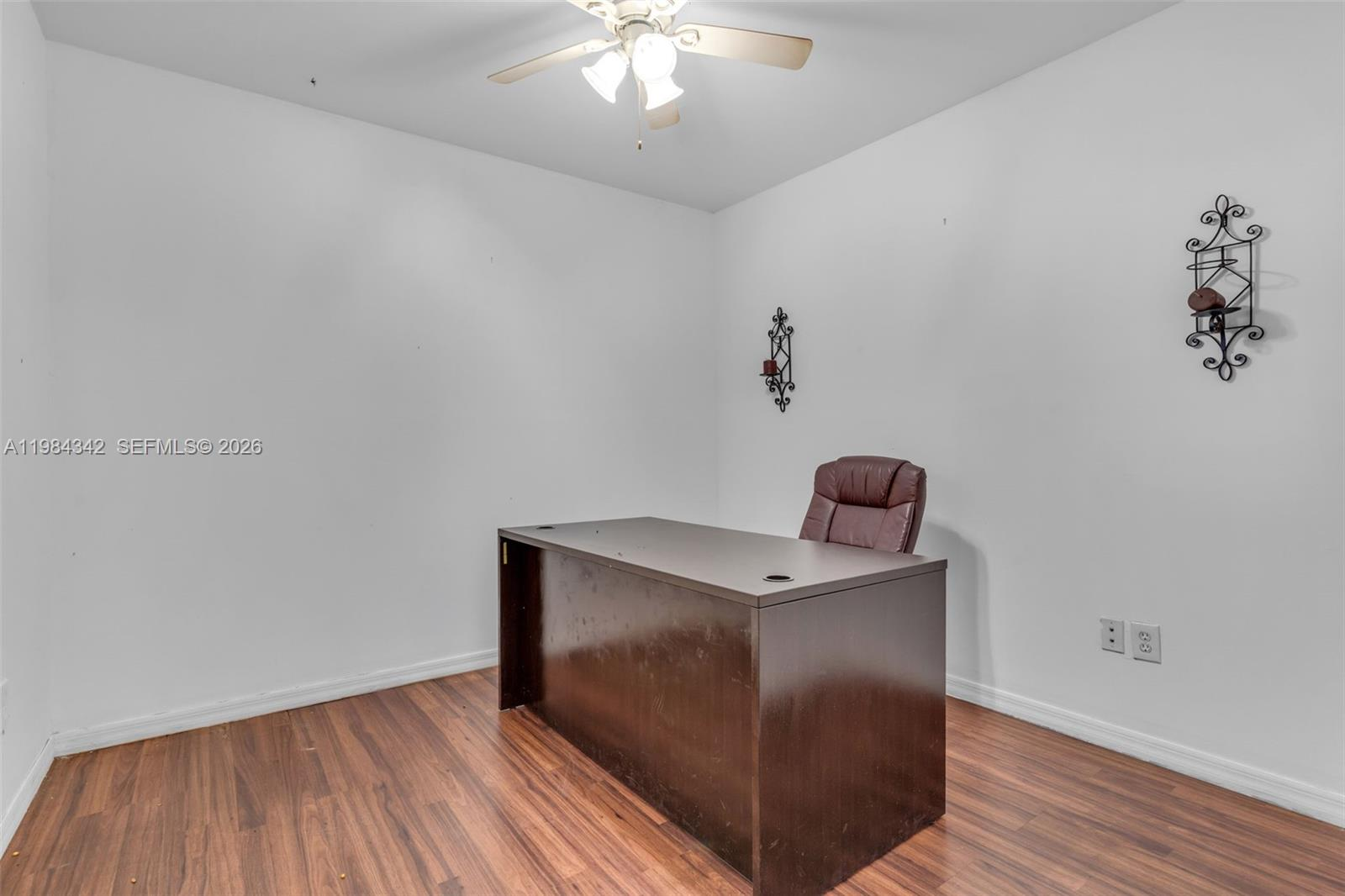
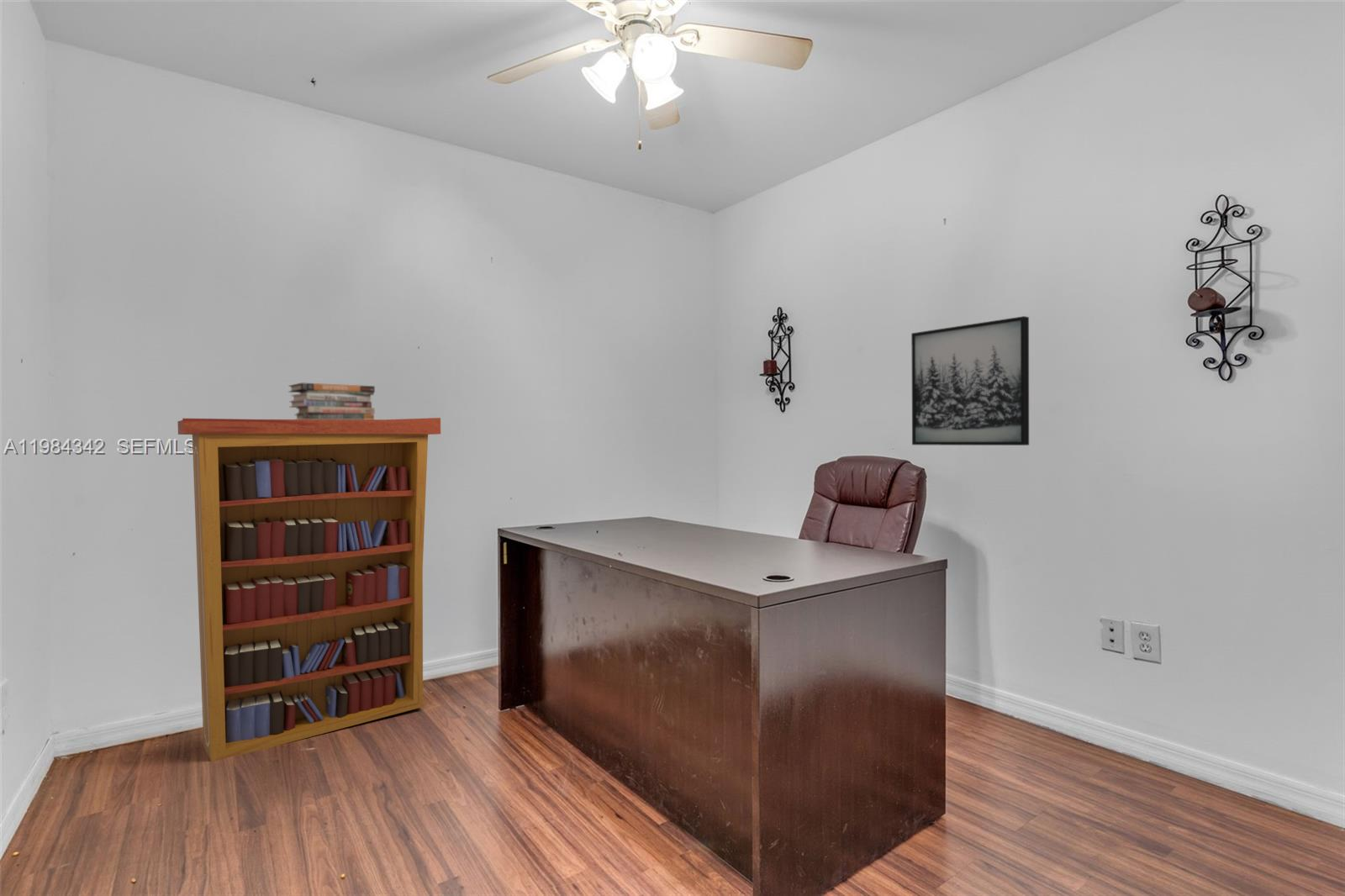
+ bookcase (316, 569)
+ wall art (966, 385)
+ book stack (332, 402)
